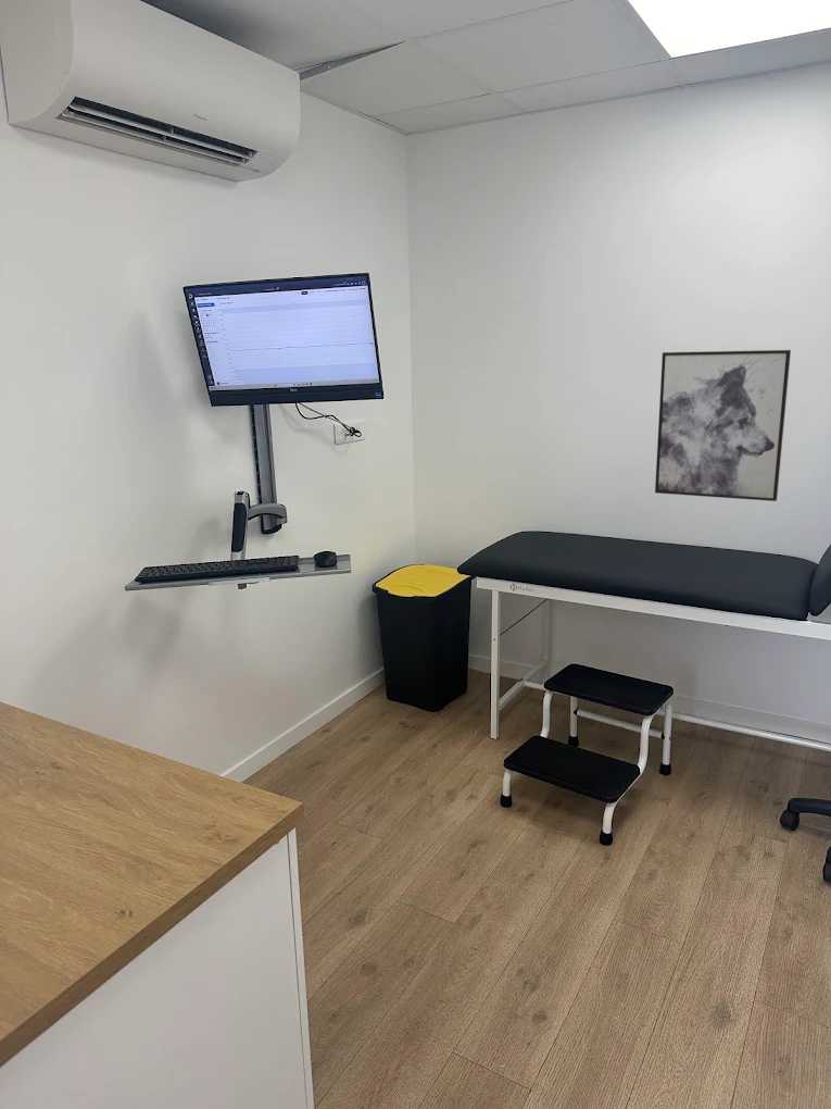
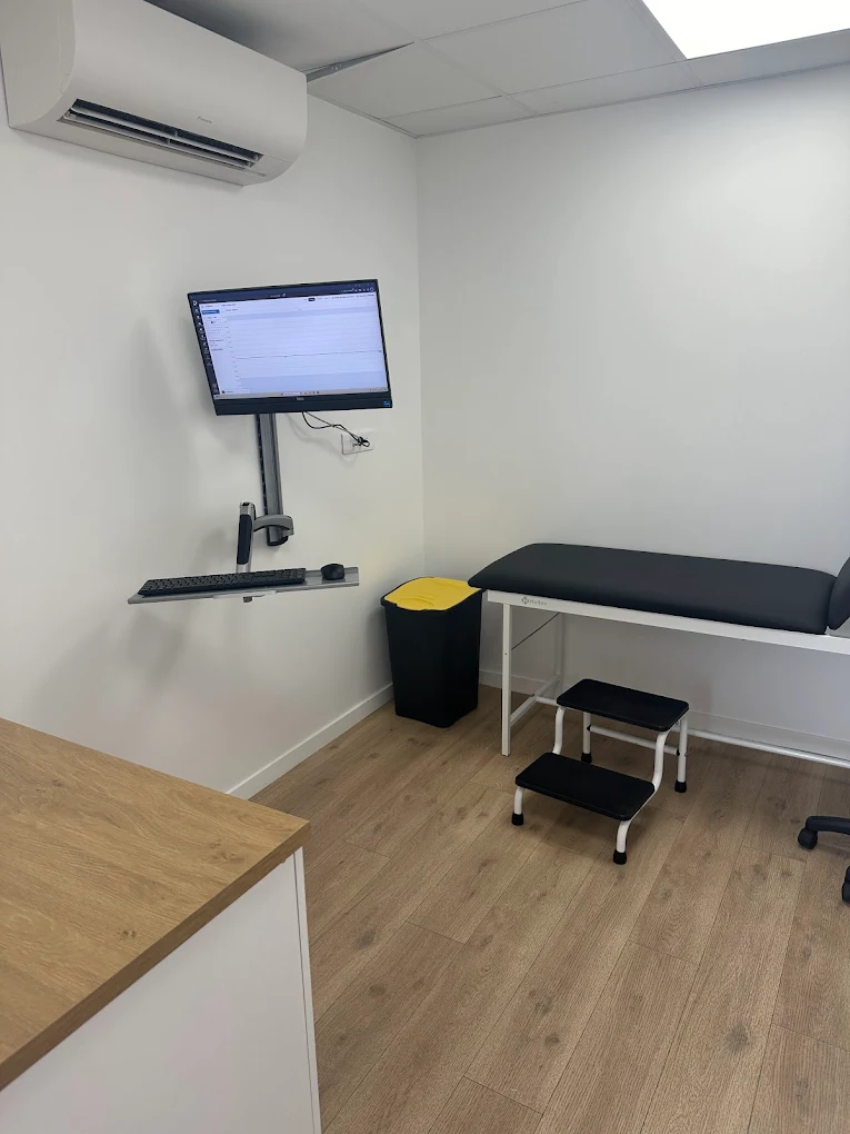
- wall art (718, 425)
